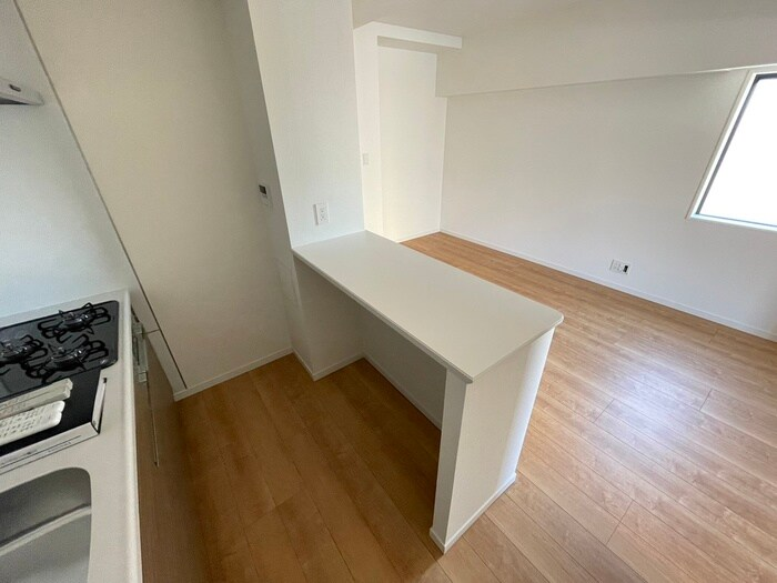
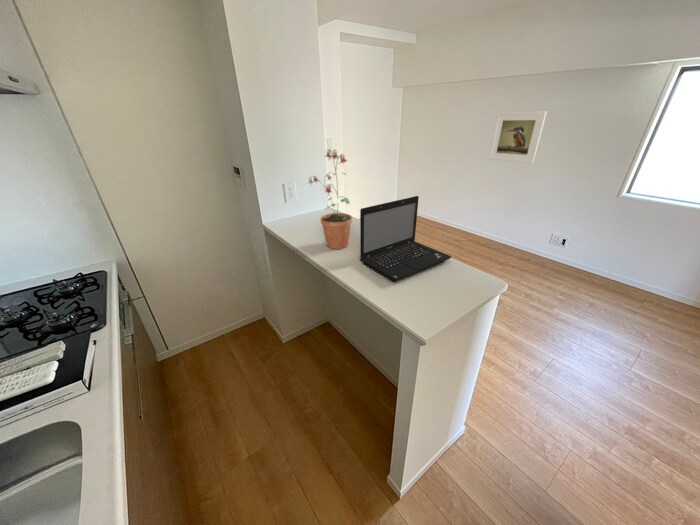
+ laptop (407, 235)
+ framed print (515, 137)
+ potted plant (331, 200)
